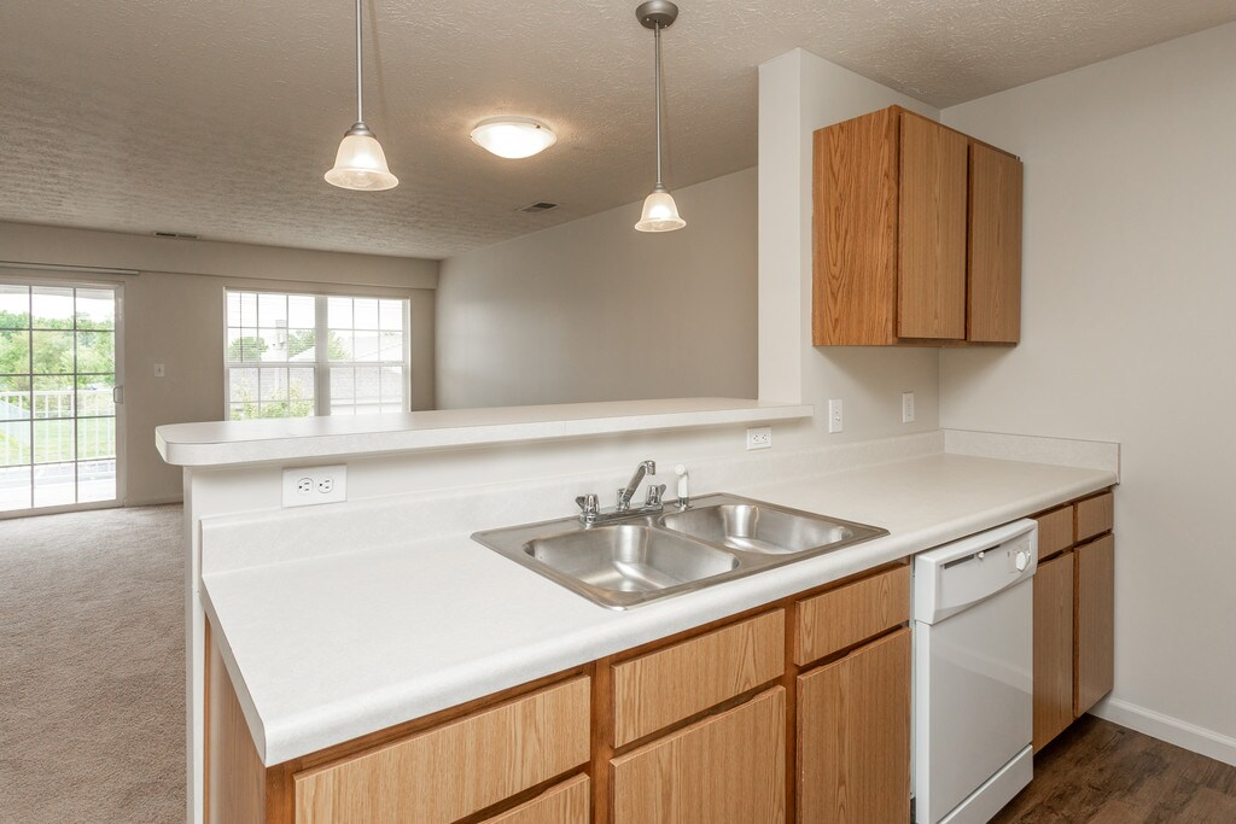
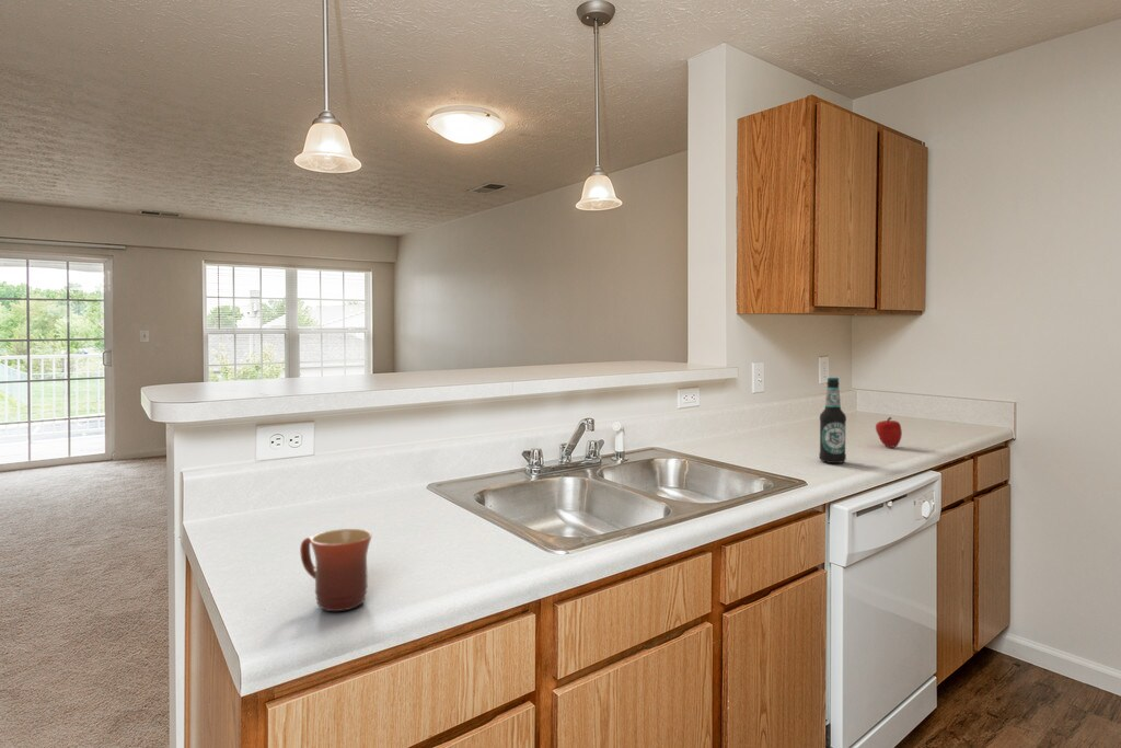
+ bottle (832, 419)
+ apple (888, 431)
+ mug (333, 568)
